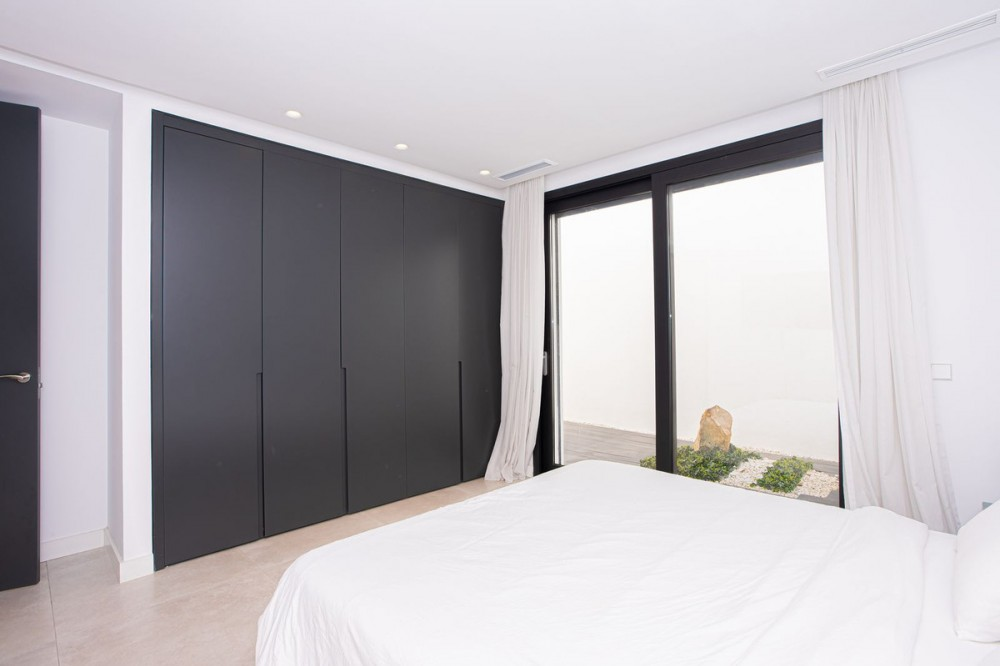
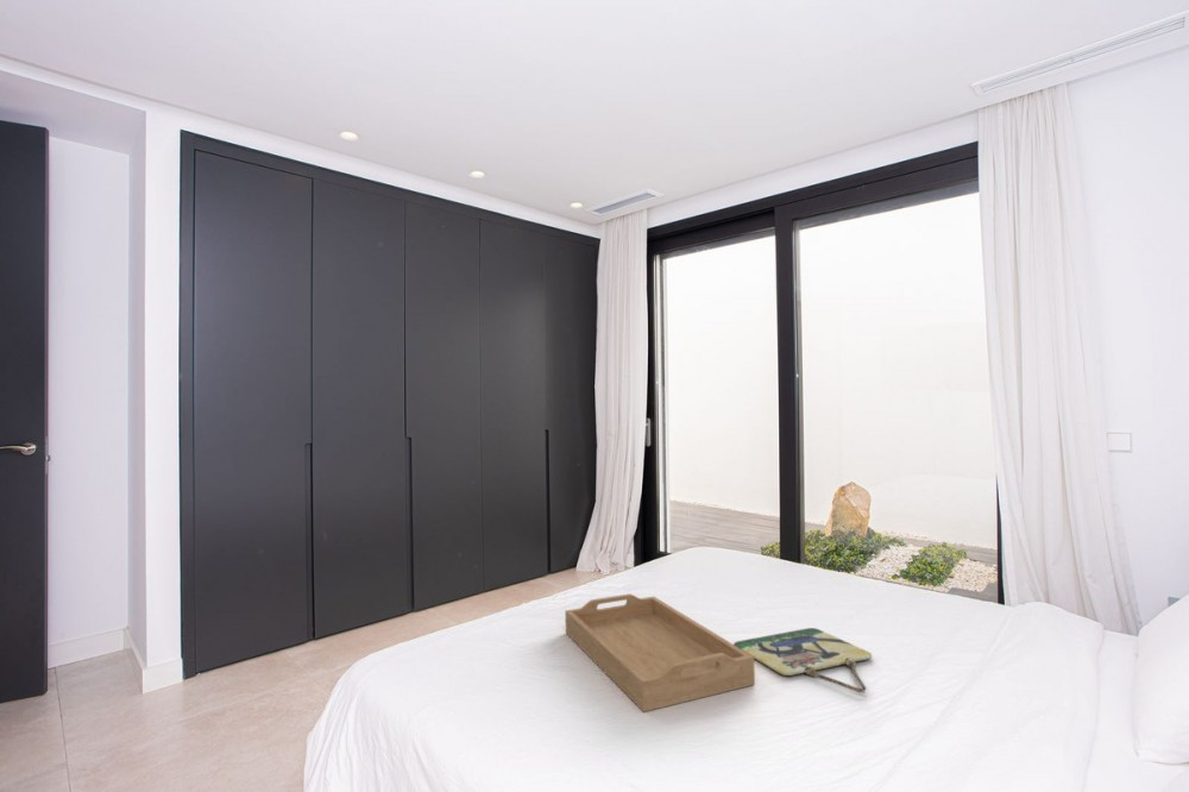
+ home sign (818, 658)
+ serving tray (649, 640)
